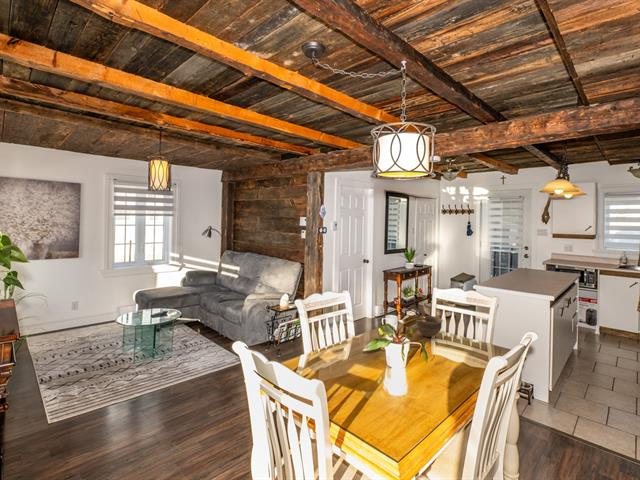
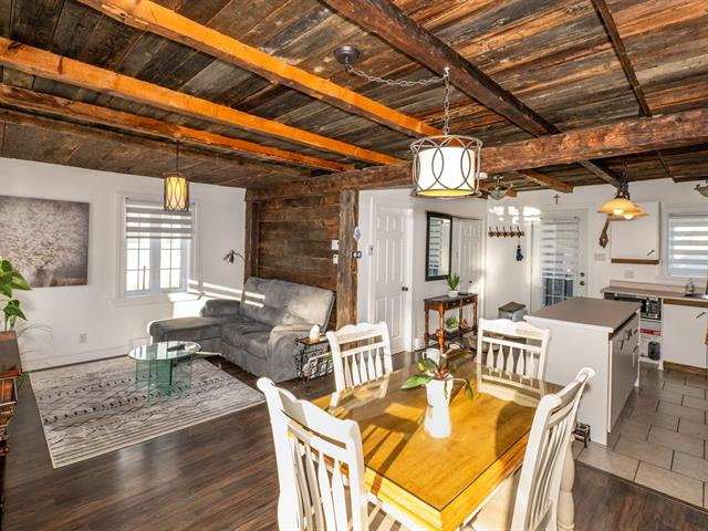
- ceramic bowl (428, 327)
